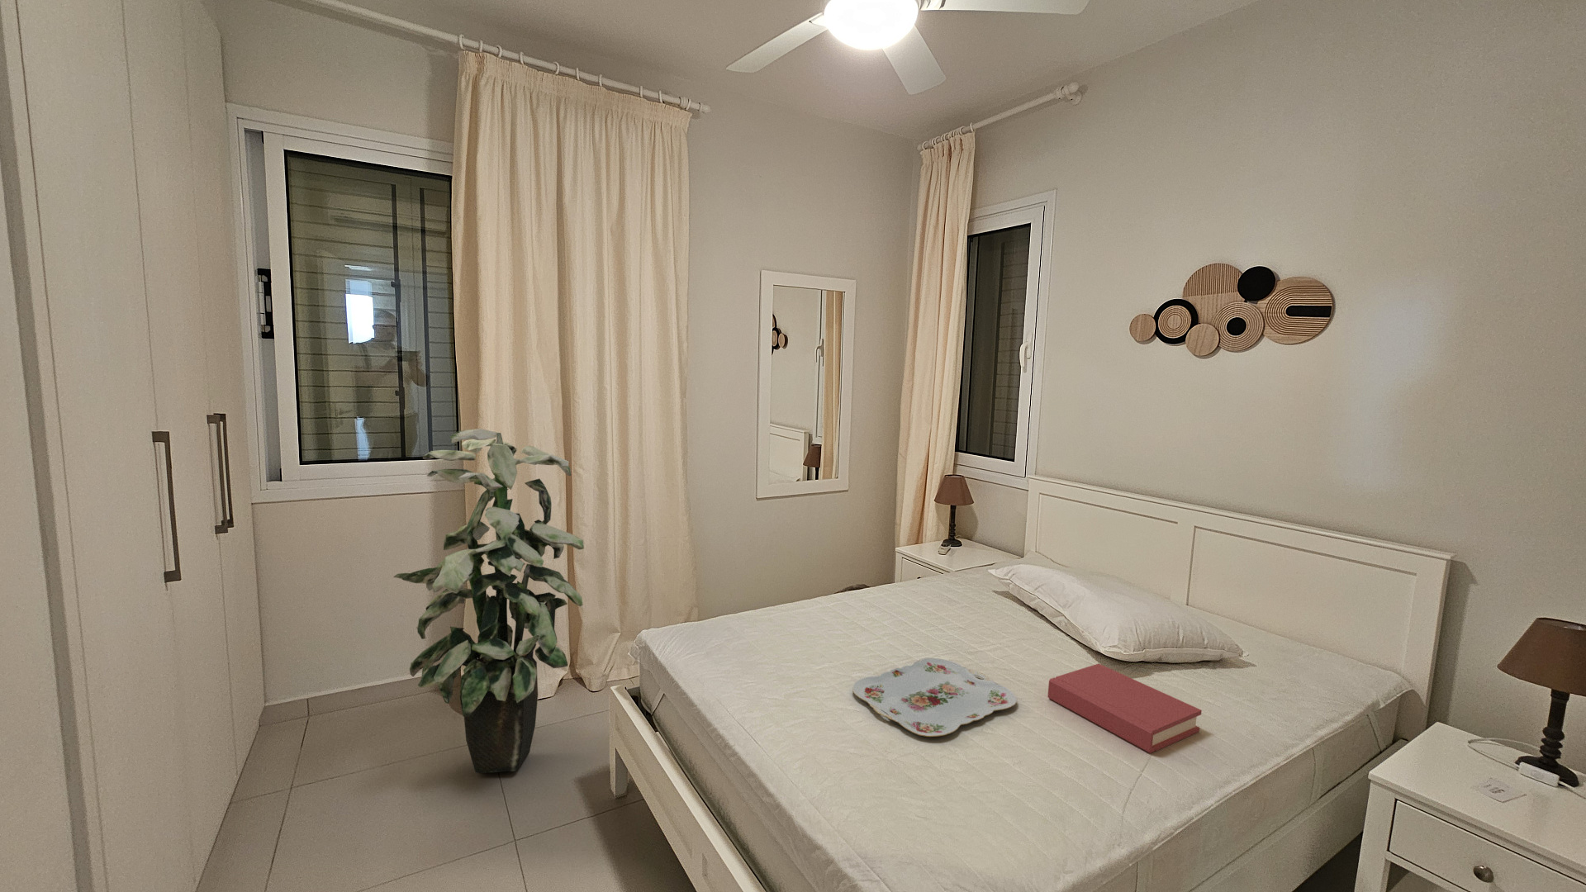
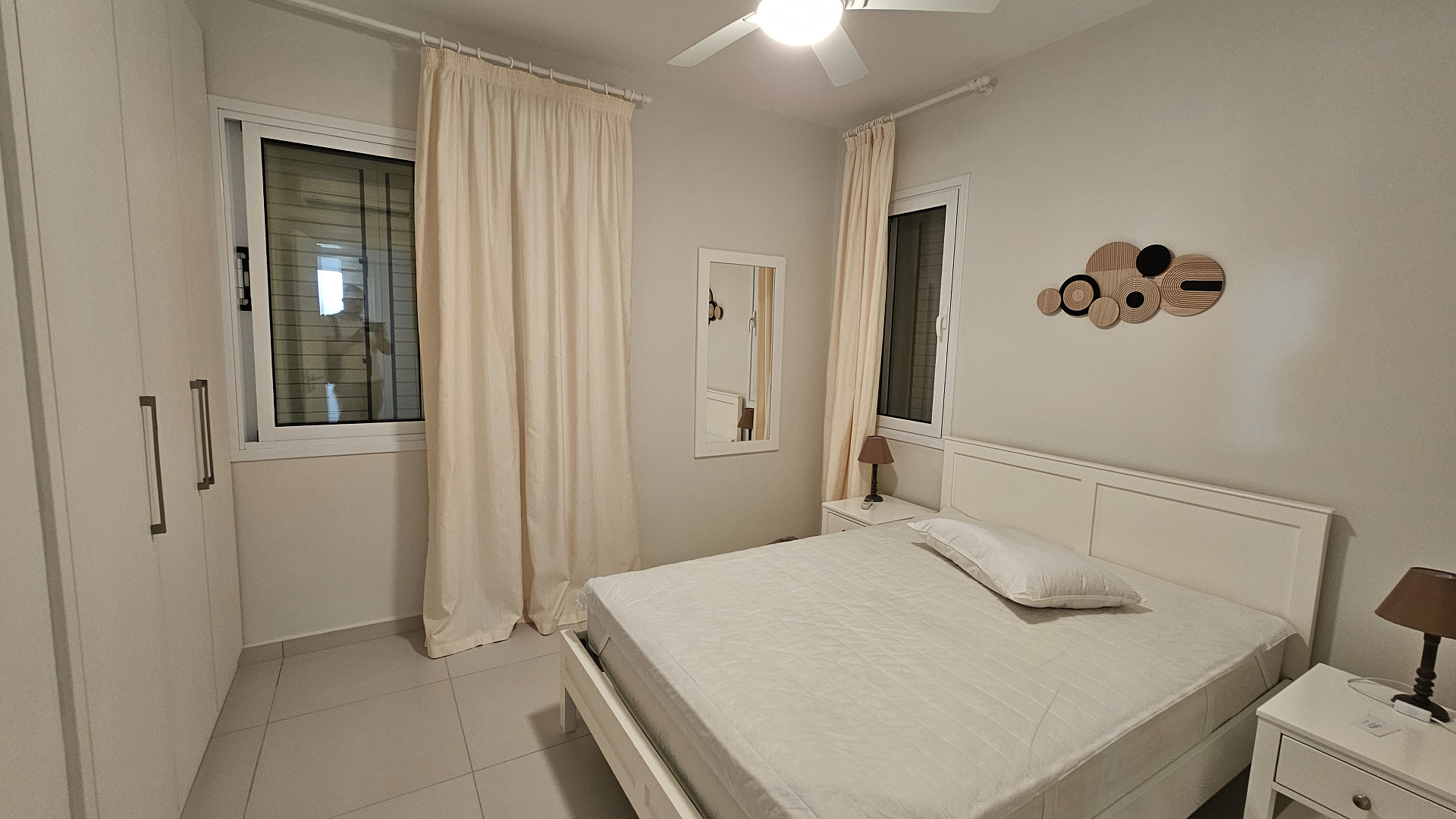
- indoor plant (492, 597)
- hardback book (1121, 704)
- serving tray (934, 694)
